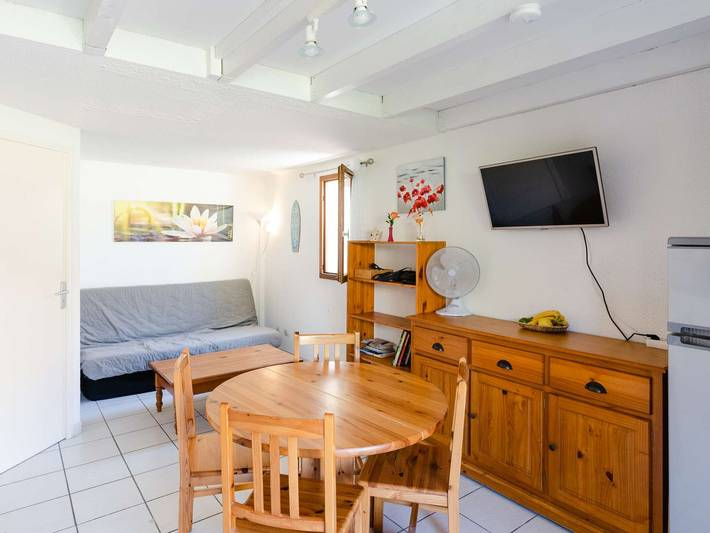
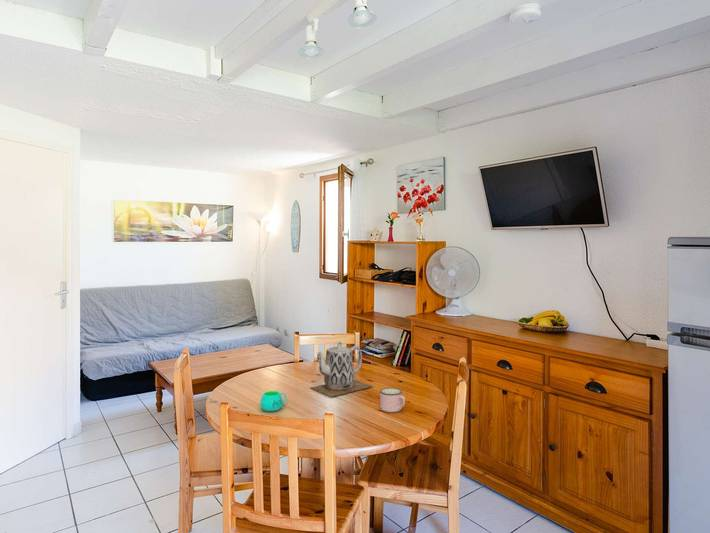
+ mug (274, 400)
+ teapot (341, 364)
+ mug (393, 400)
